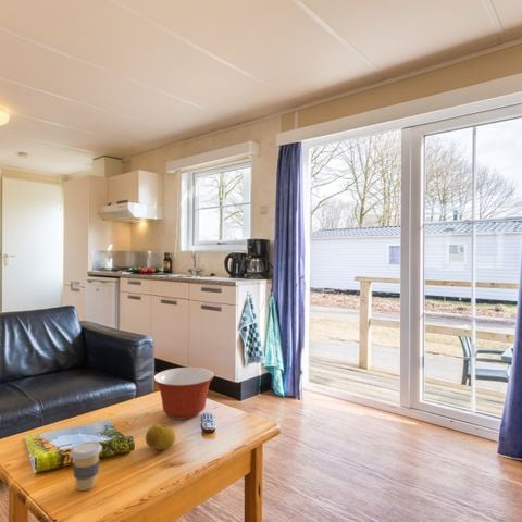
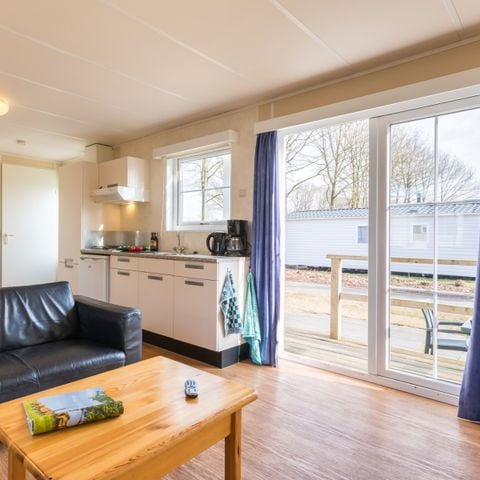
- fruit (160, 436)
- mixing bowl (184, 394)
- coffee cup (86, 465)
